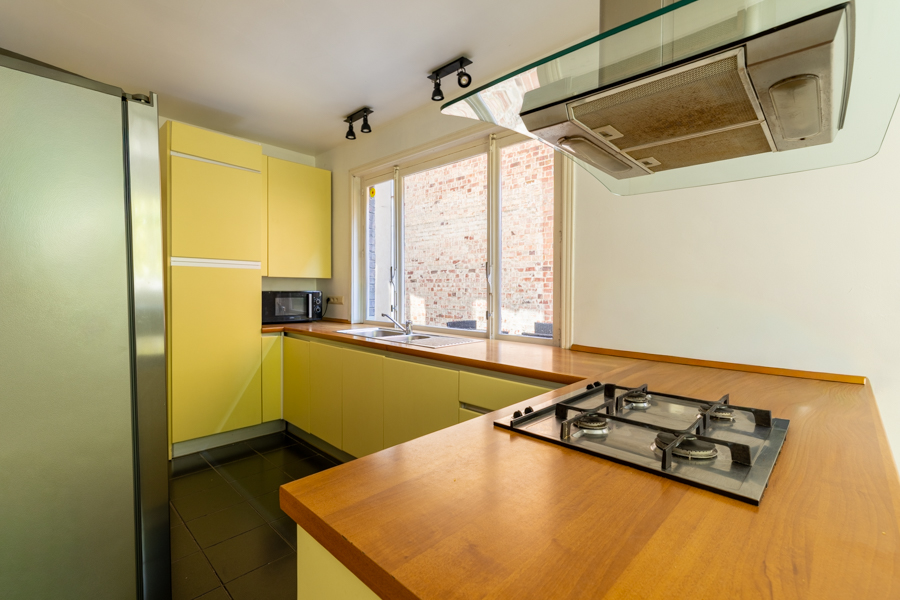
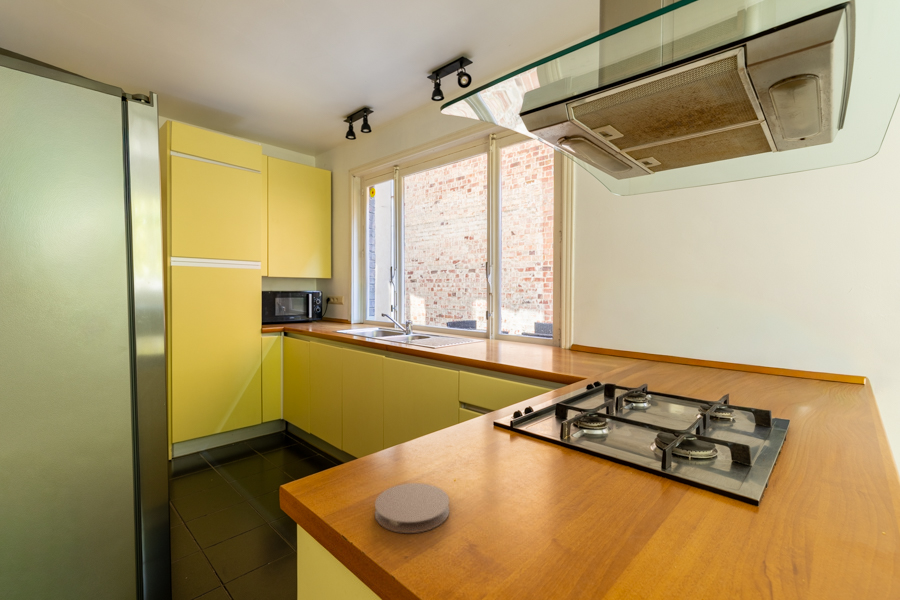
+ coaster (412, 505)
